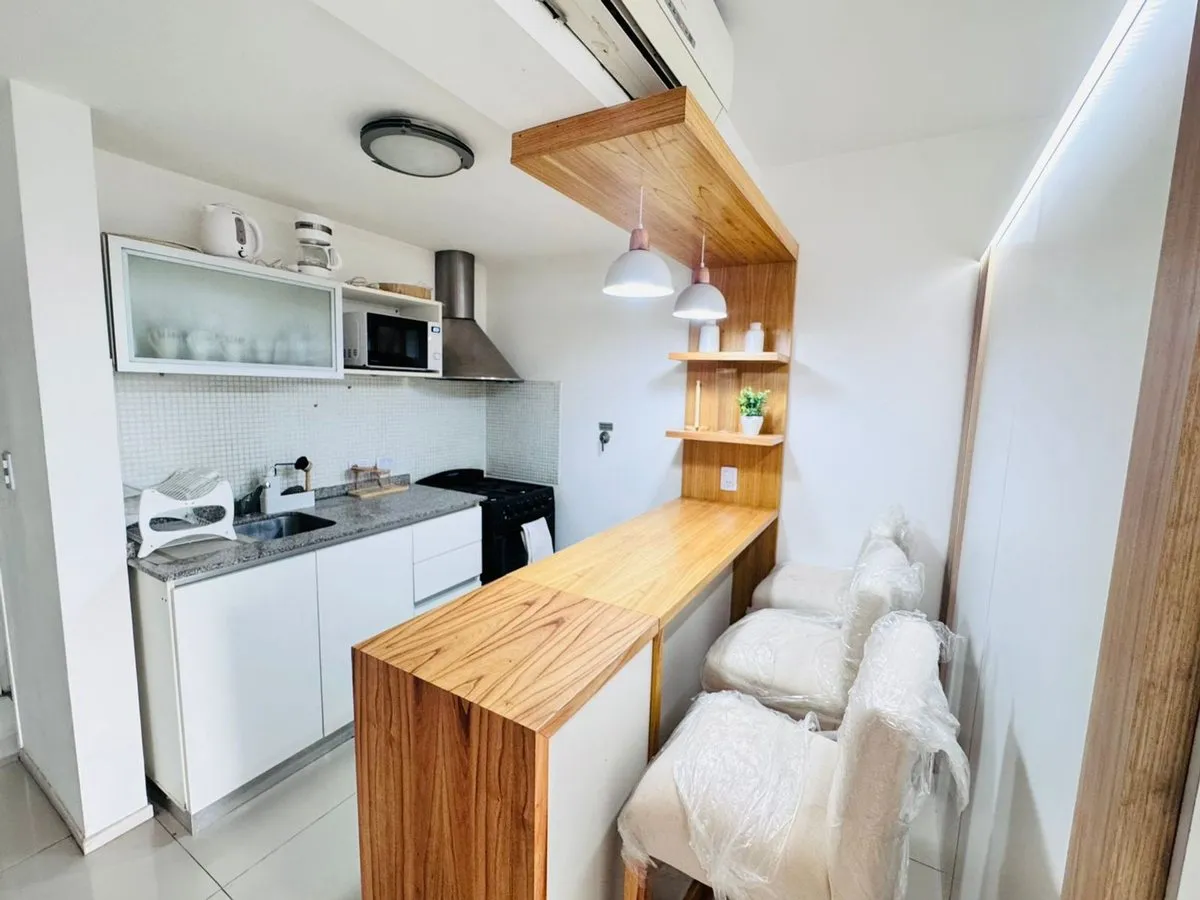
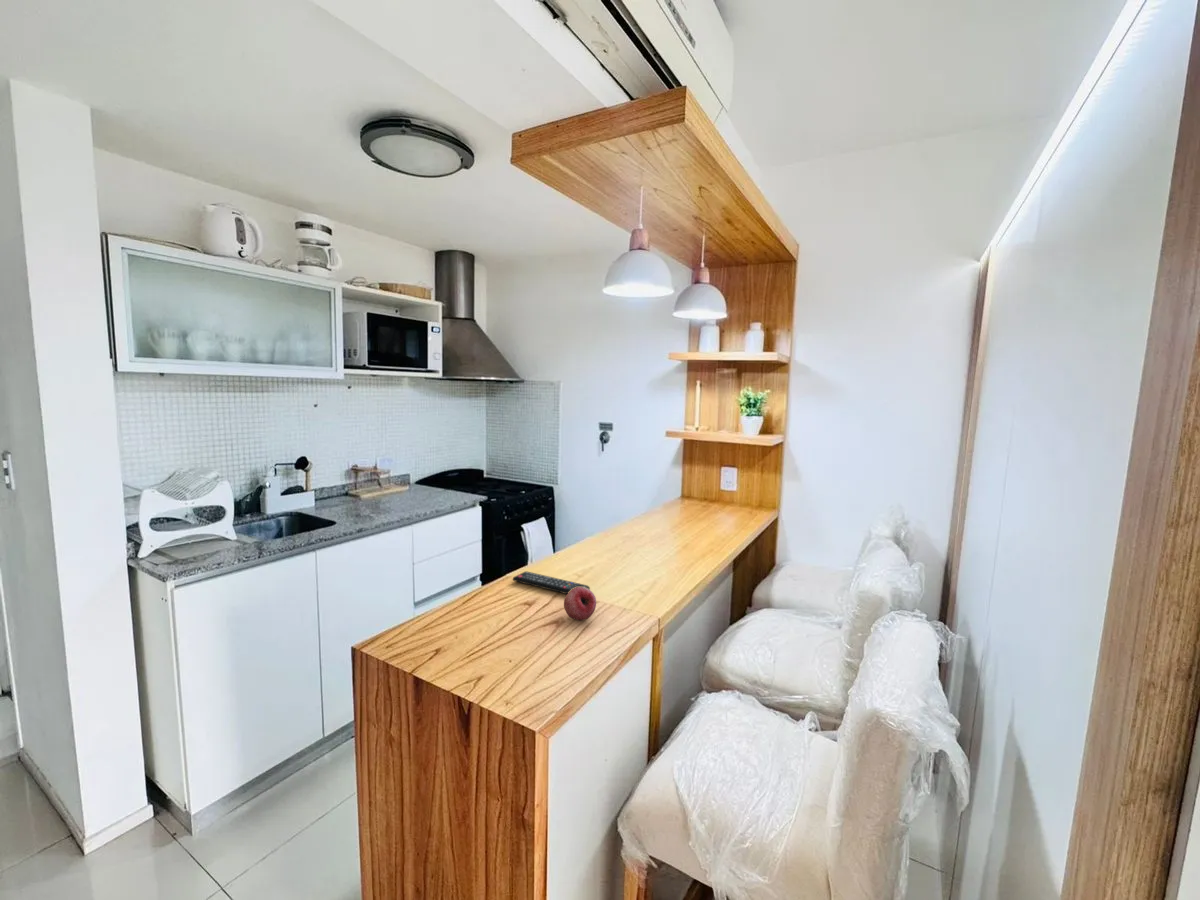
+ fruit (579, 603)
+ remote control (550, 584)
